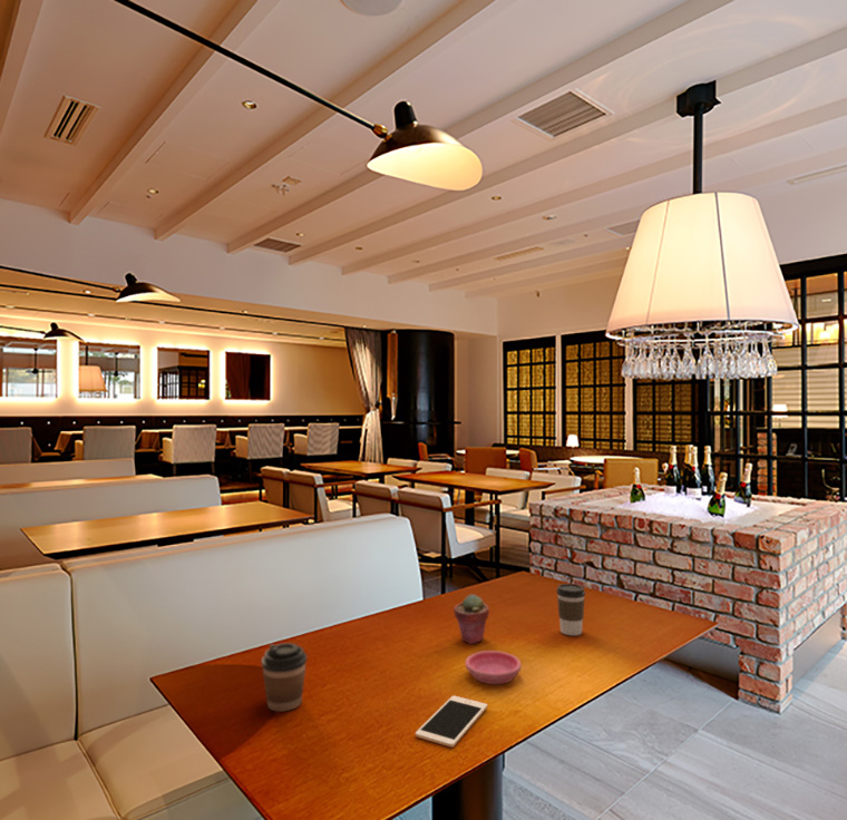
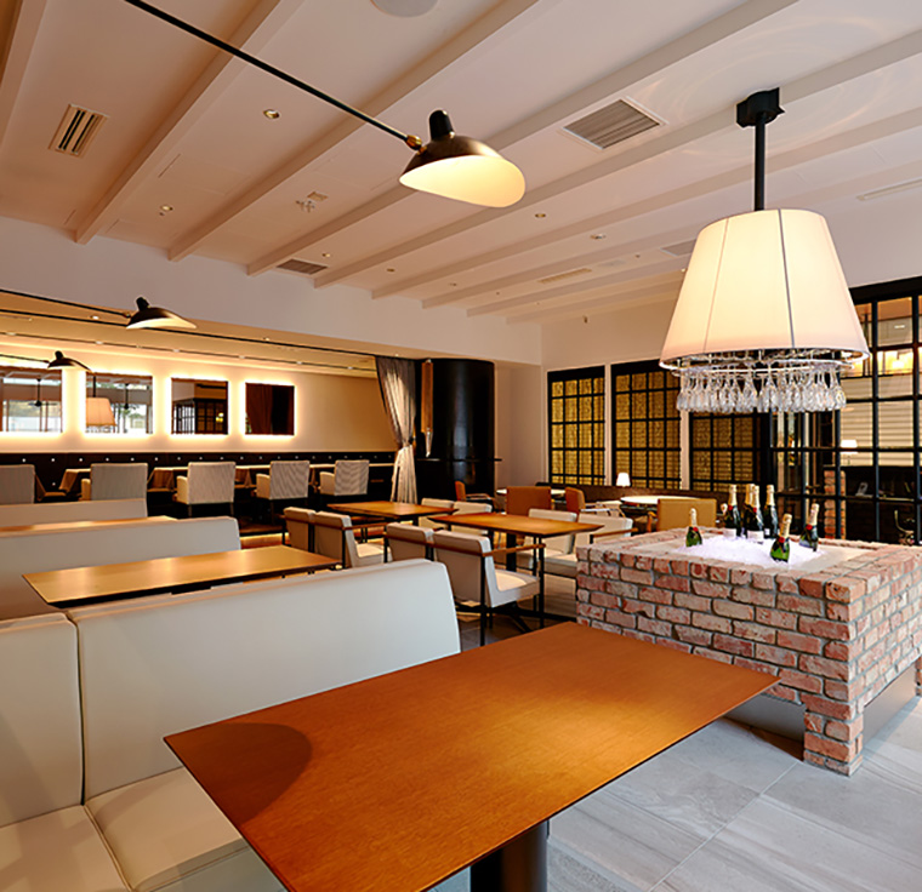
- cell phone (452, 719)
- potted succulent (471, 616)
- coffee cup (571, 609)
- coffee cup (284, 673)
- saucer (493, 667)
